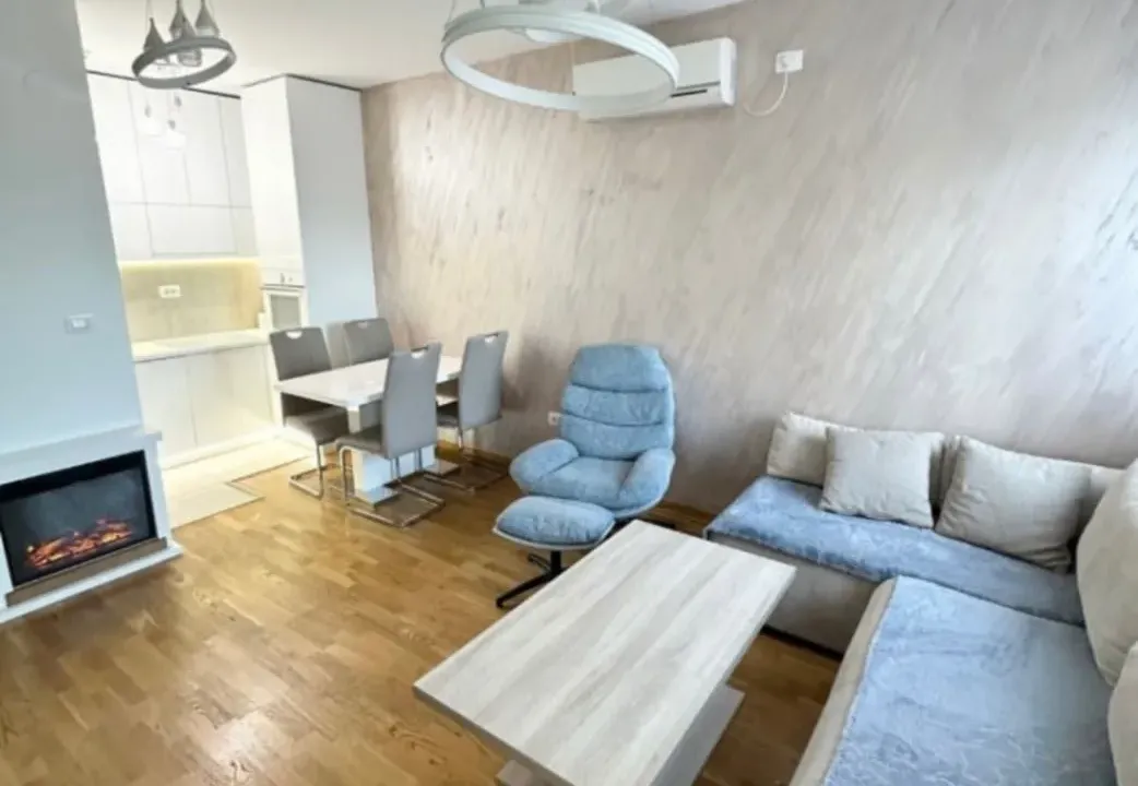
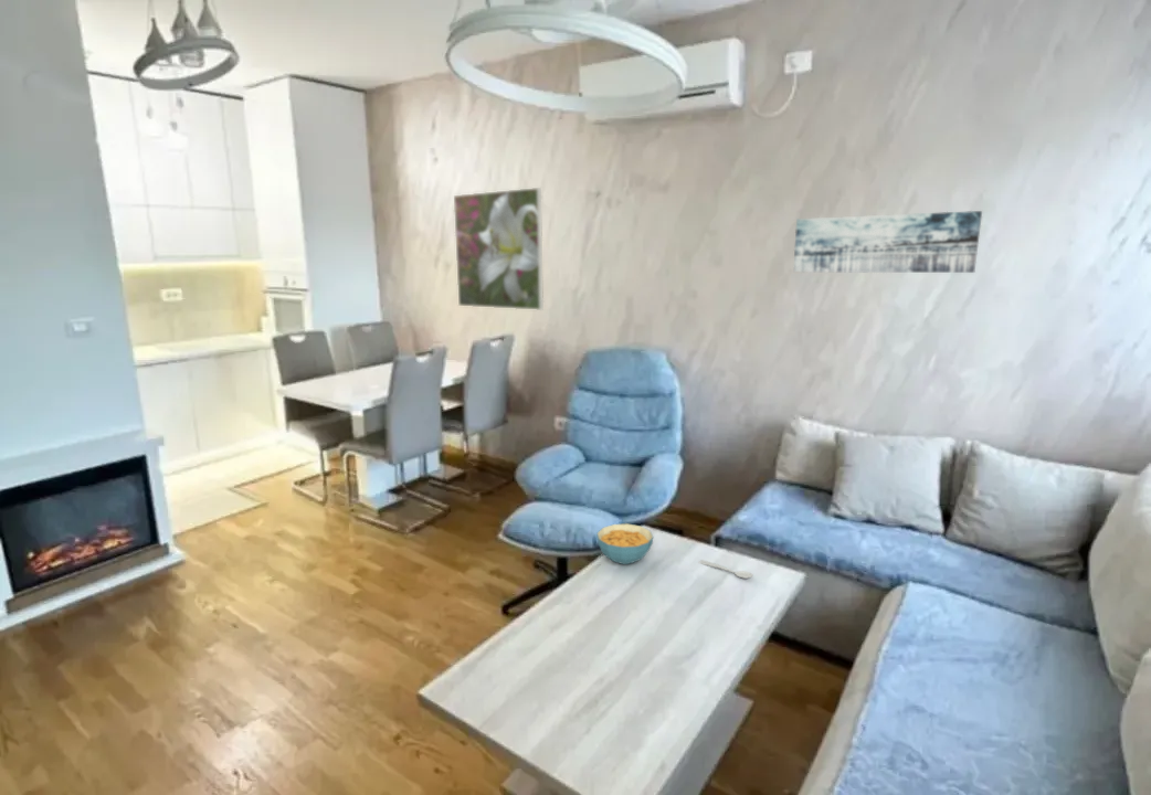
+ spoon (725, 569)
+ wall art (879, 244)
+ cereal bowl (624, 548)
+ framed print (497, 251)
